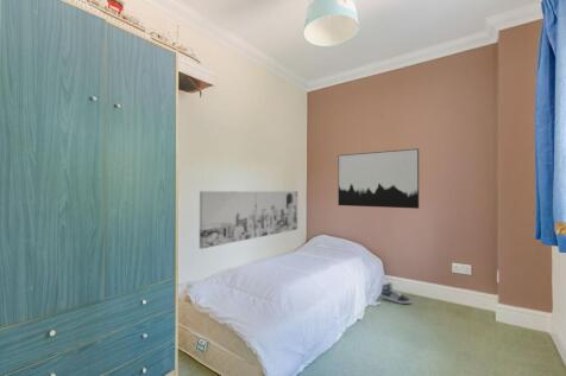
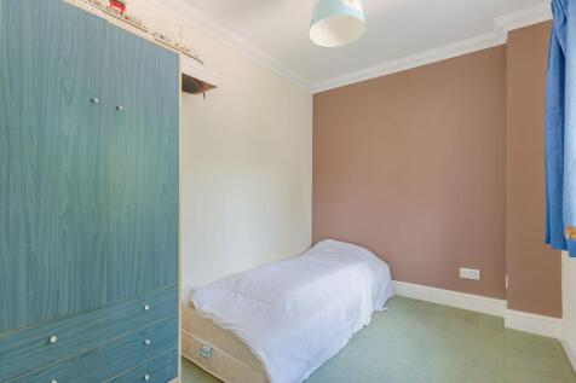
- sneaker (395, 292)
- wall art (258, 214)
- wall art (375, 179)
